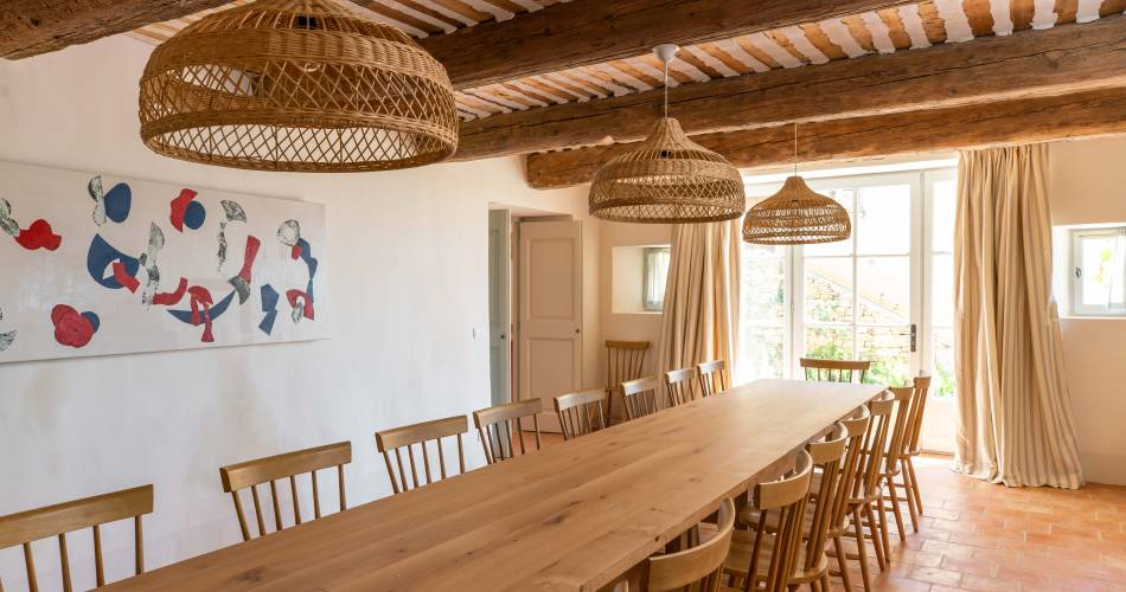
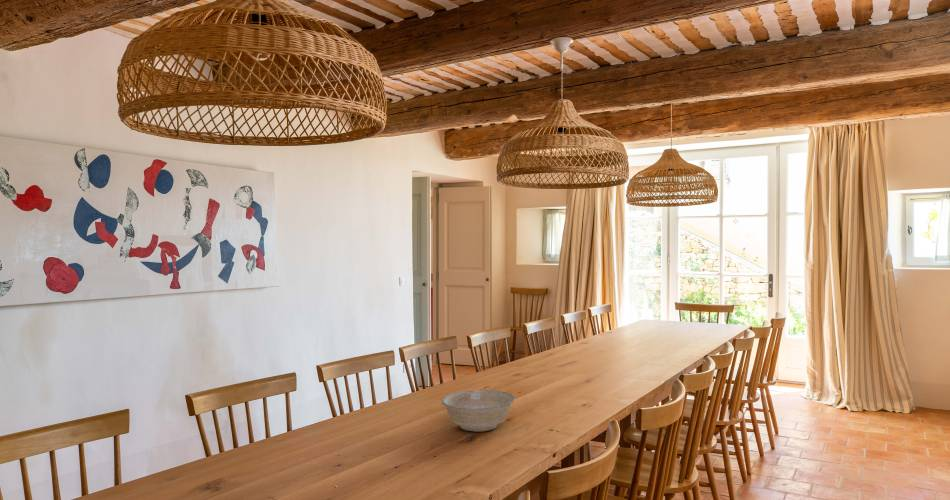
+ ceramic bowl (478, 412)
